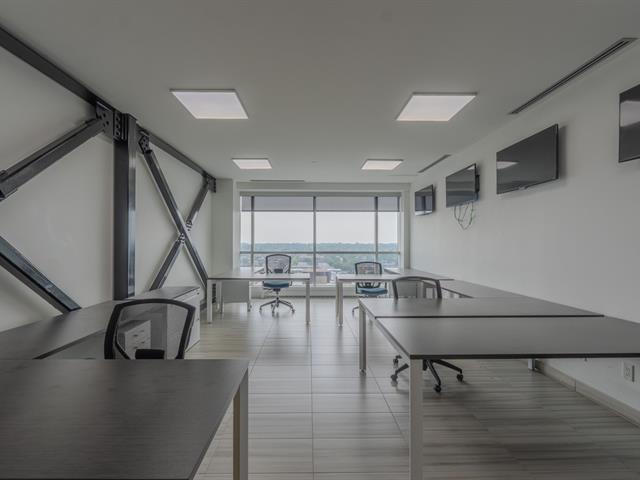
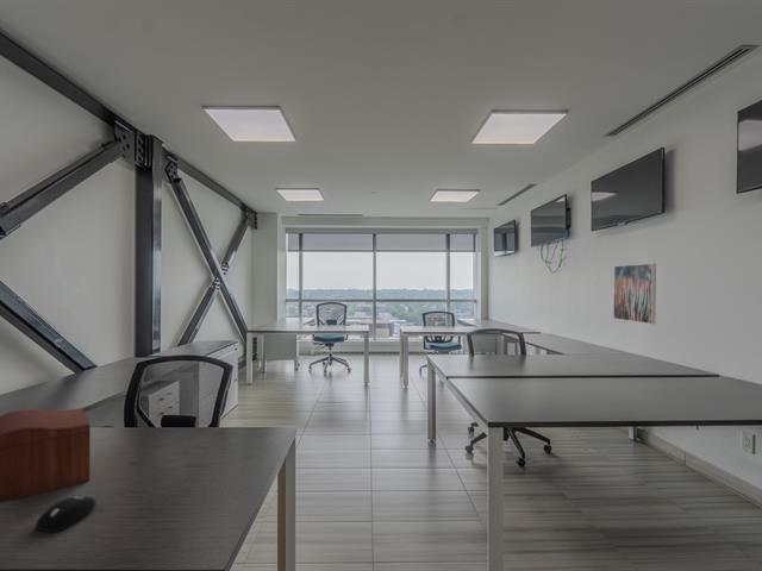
+ computer mouse (69, 508)
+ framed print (632, 293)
+ sewing box (45, 443)
